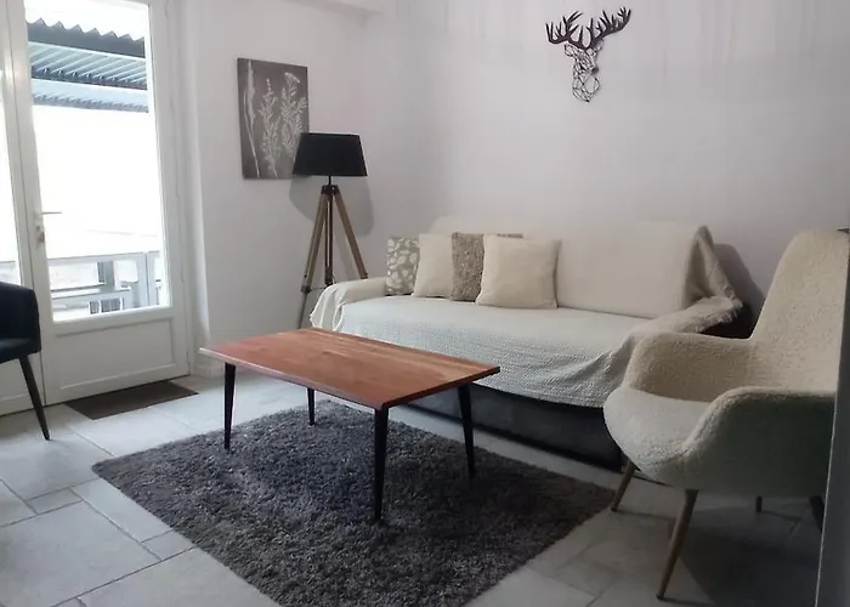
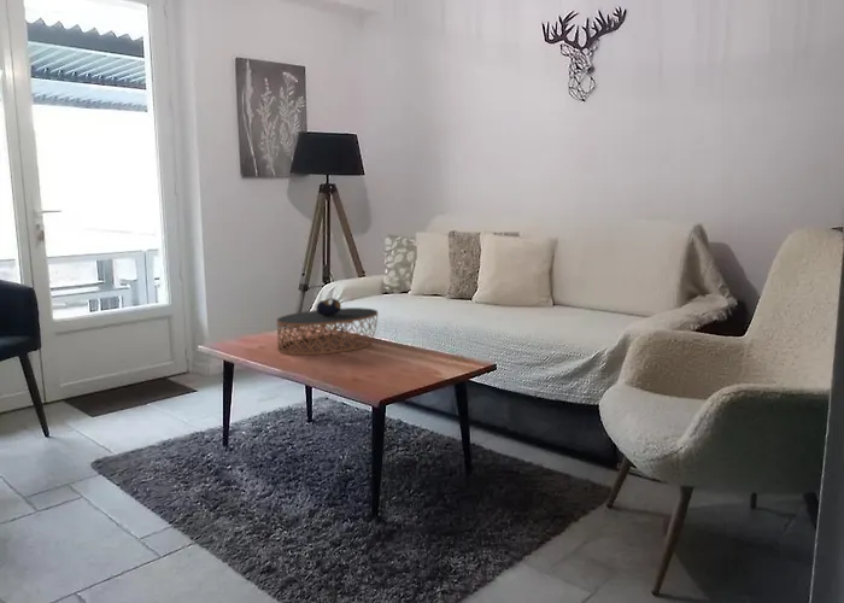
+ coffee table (328, 321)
